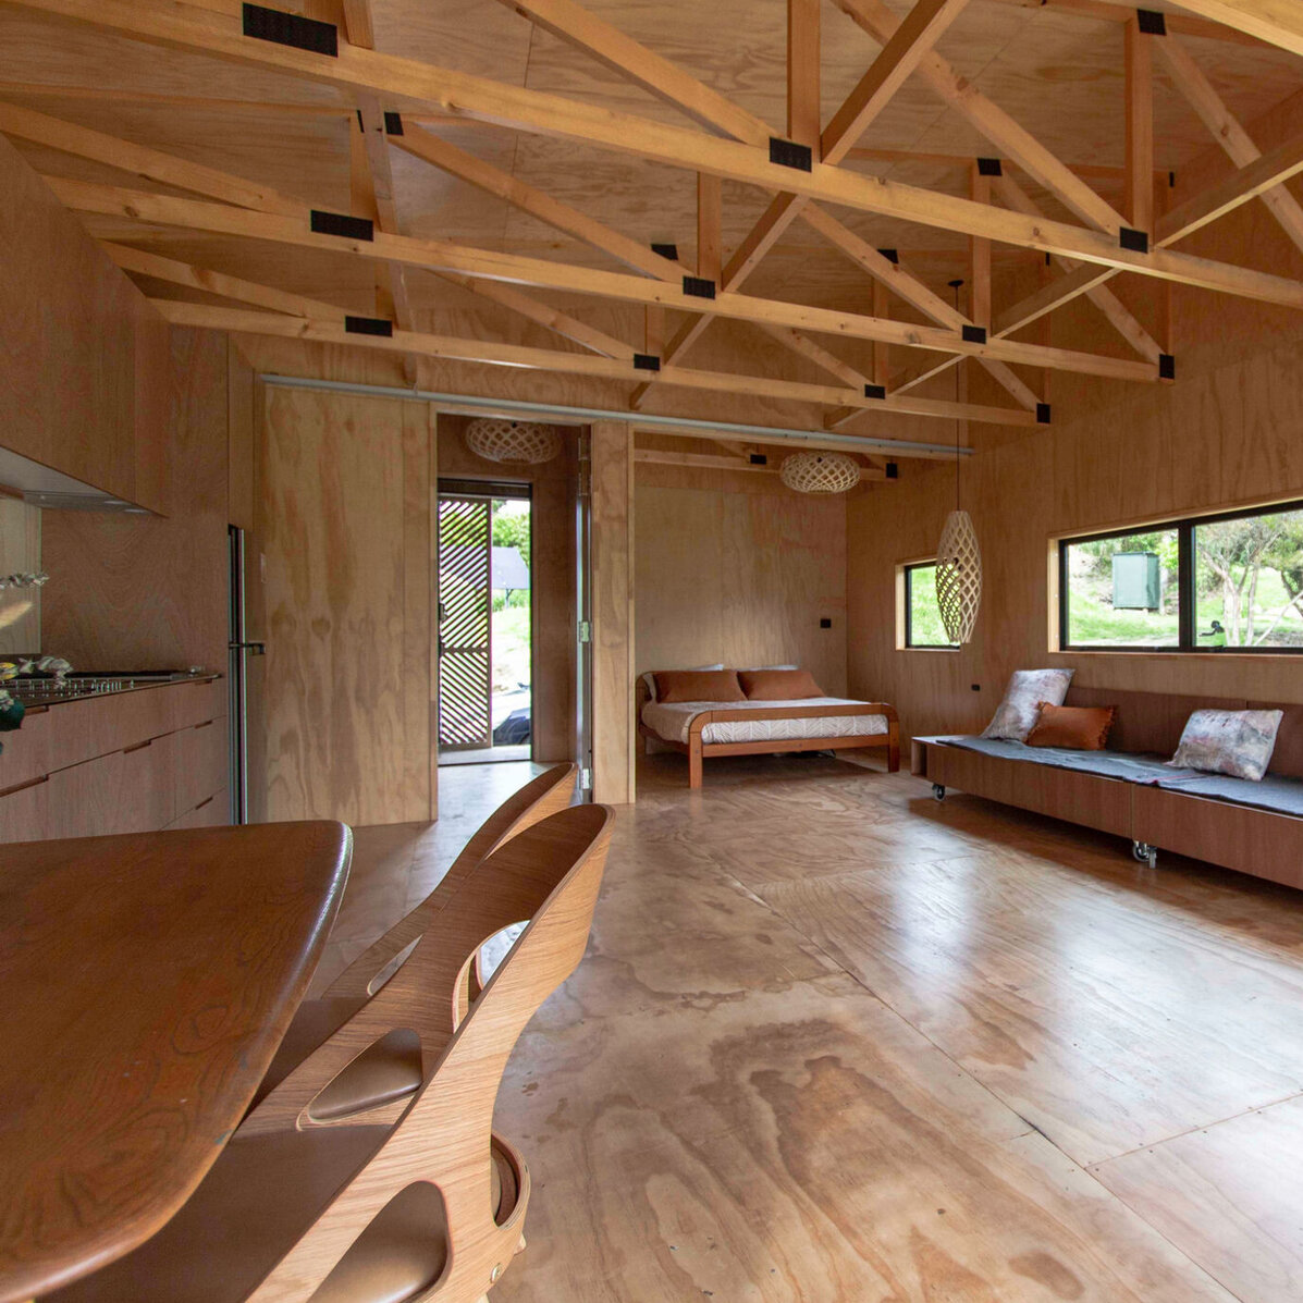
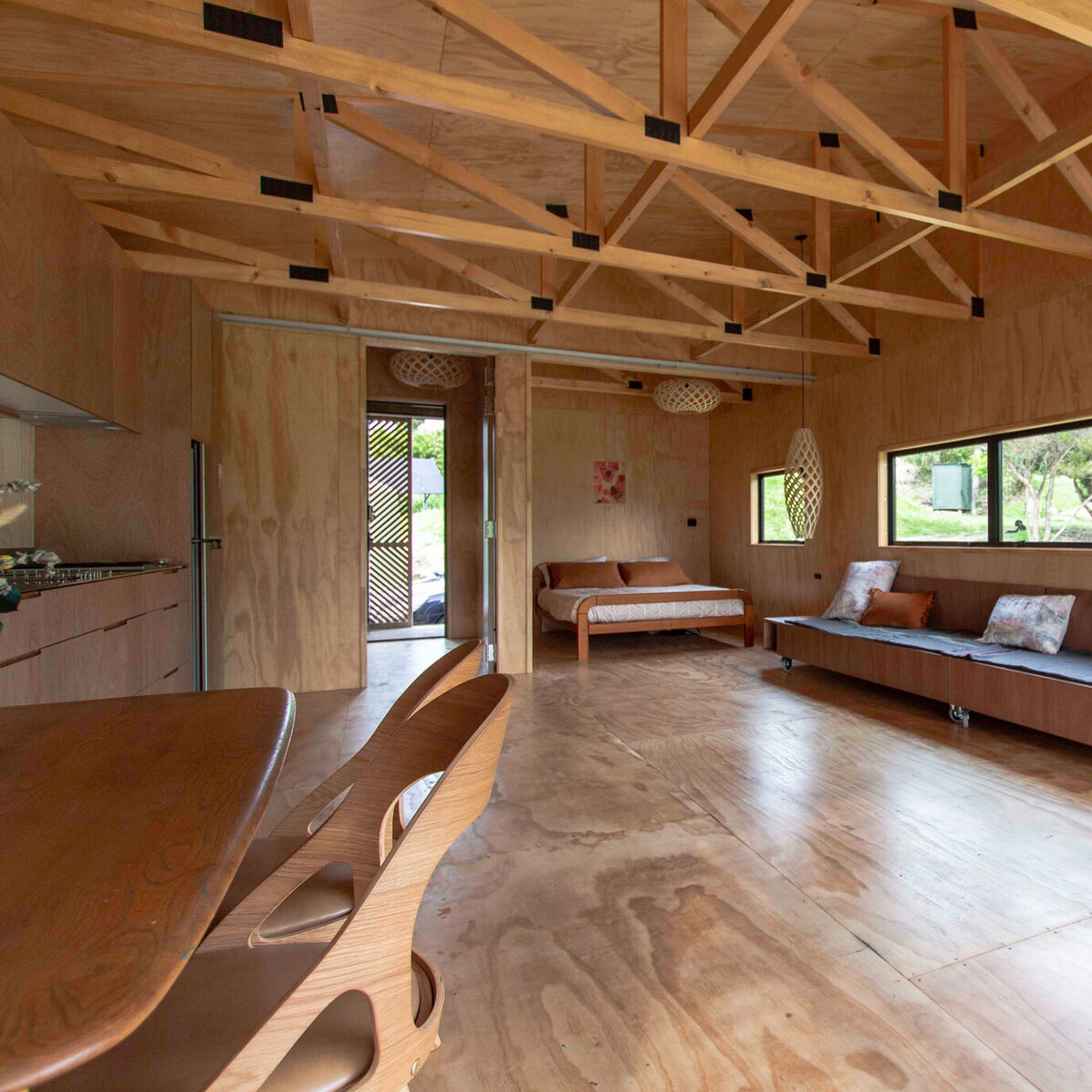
+ wall art (609, 482)
